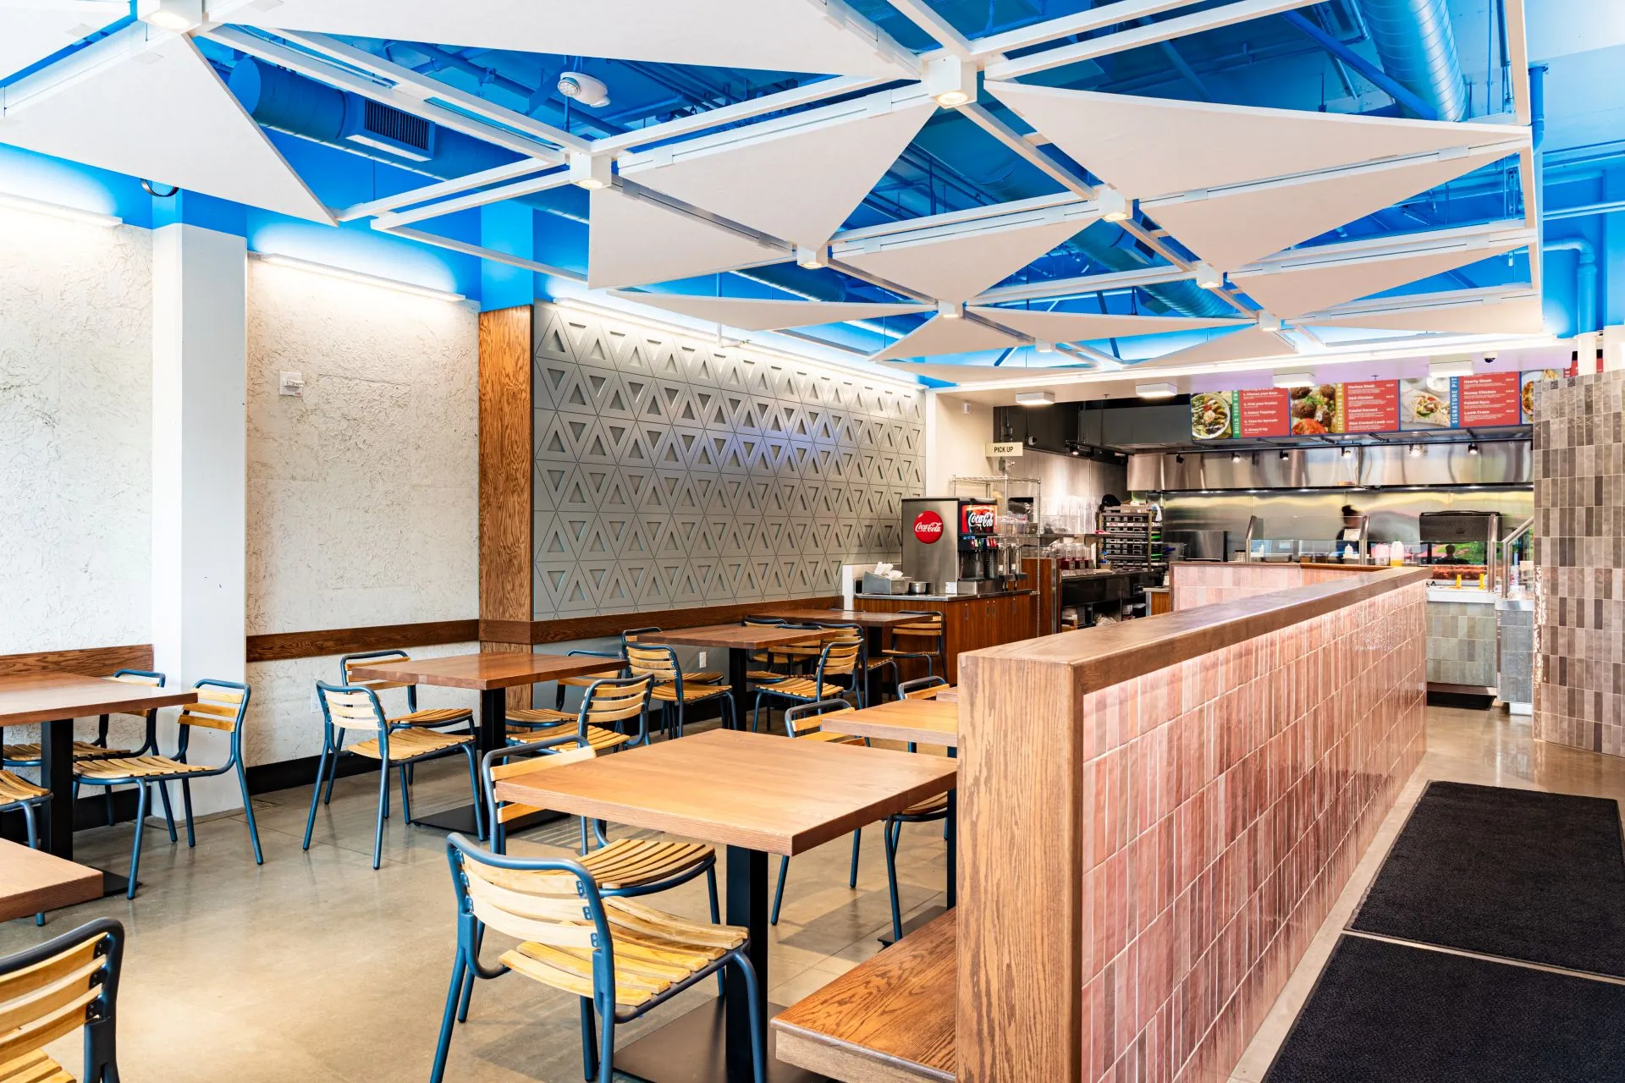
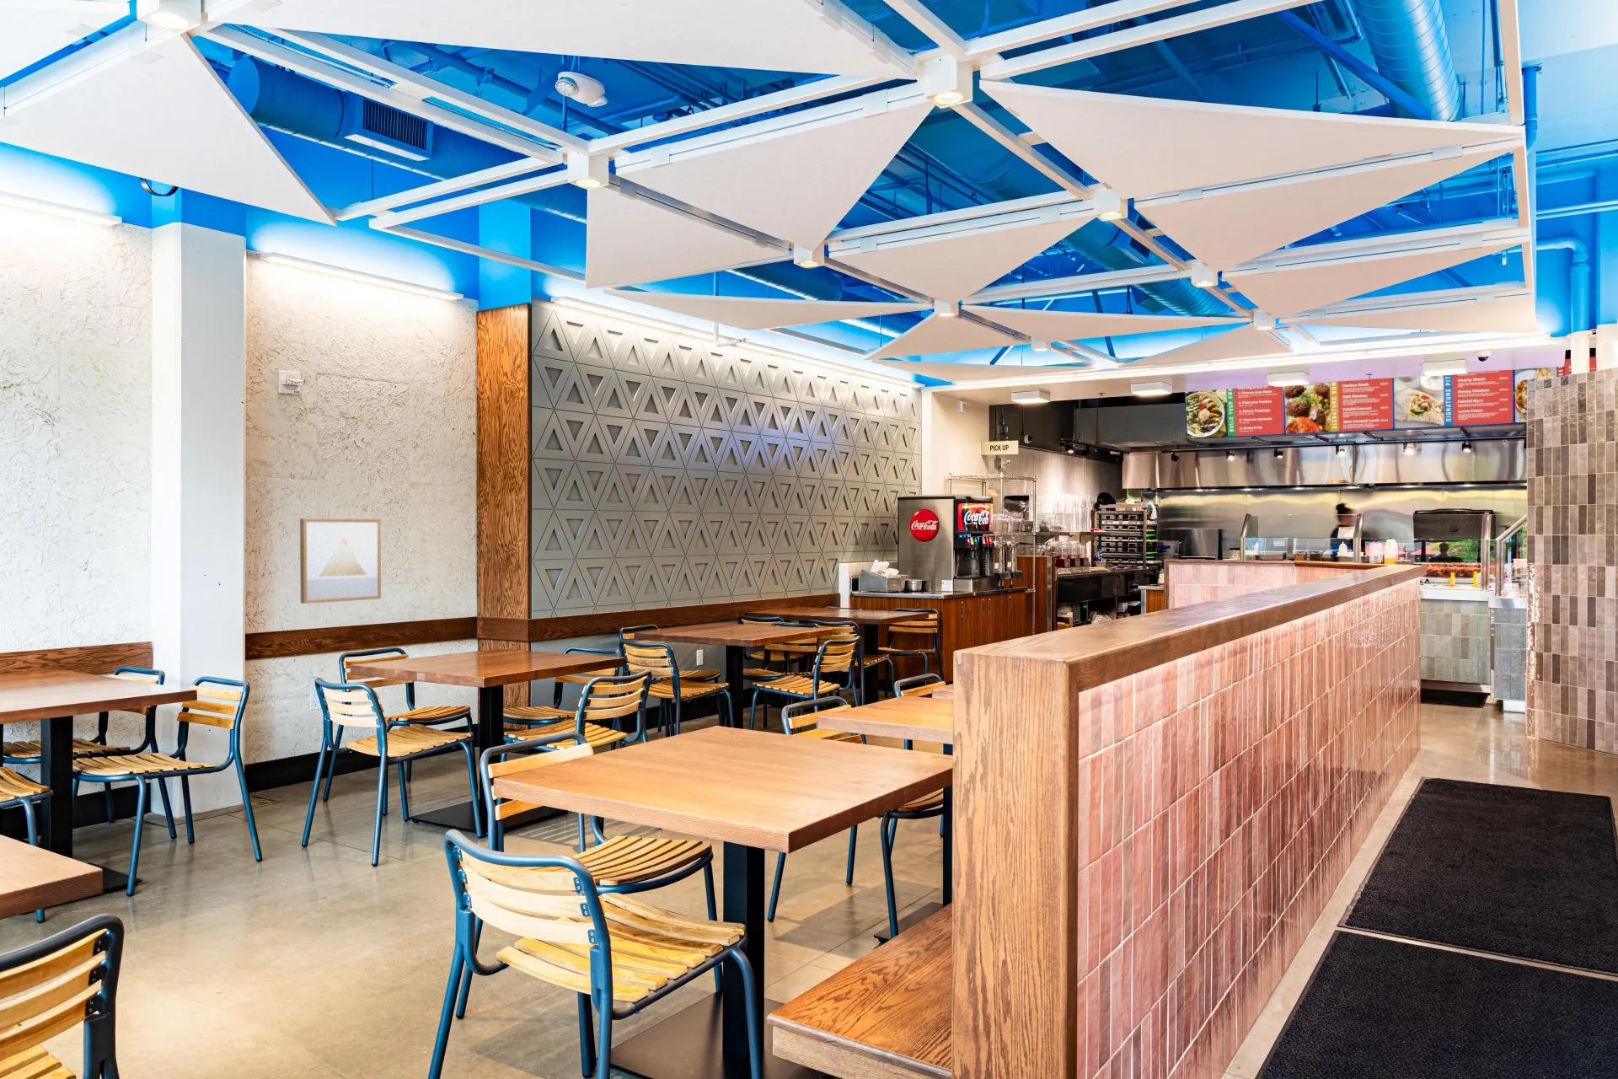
+ wall art (342, 560)
